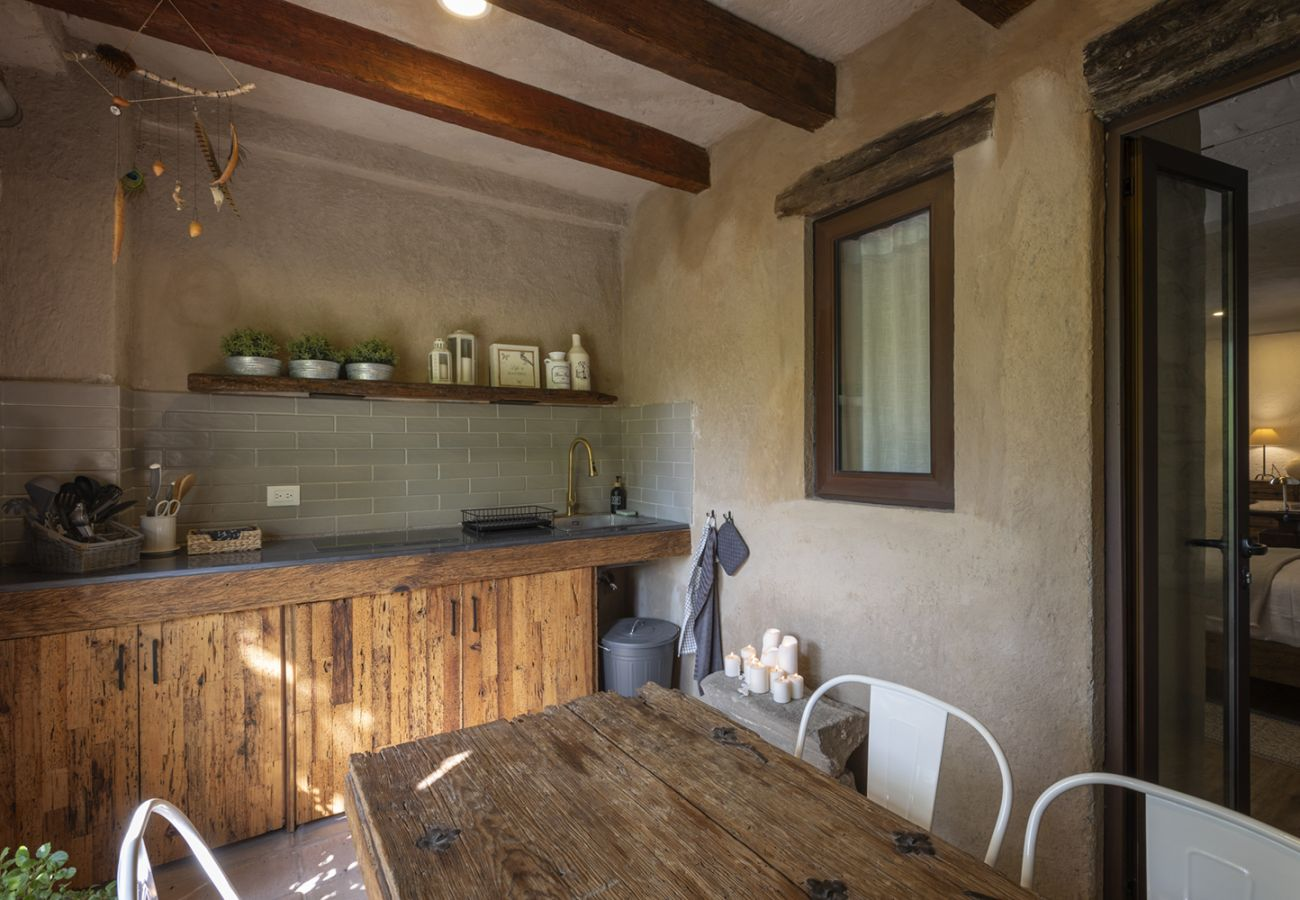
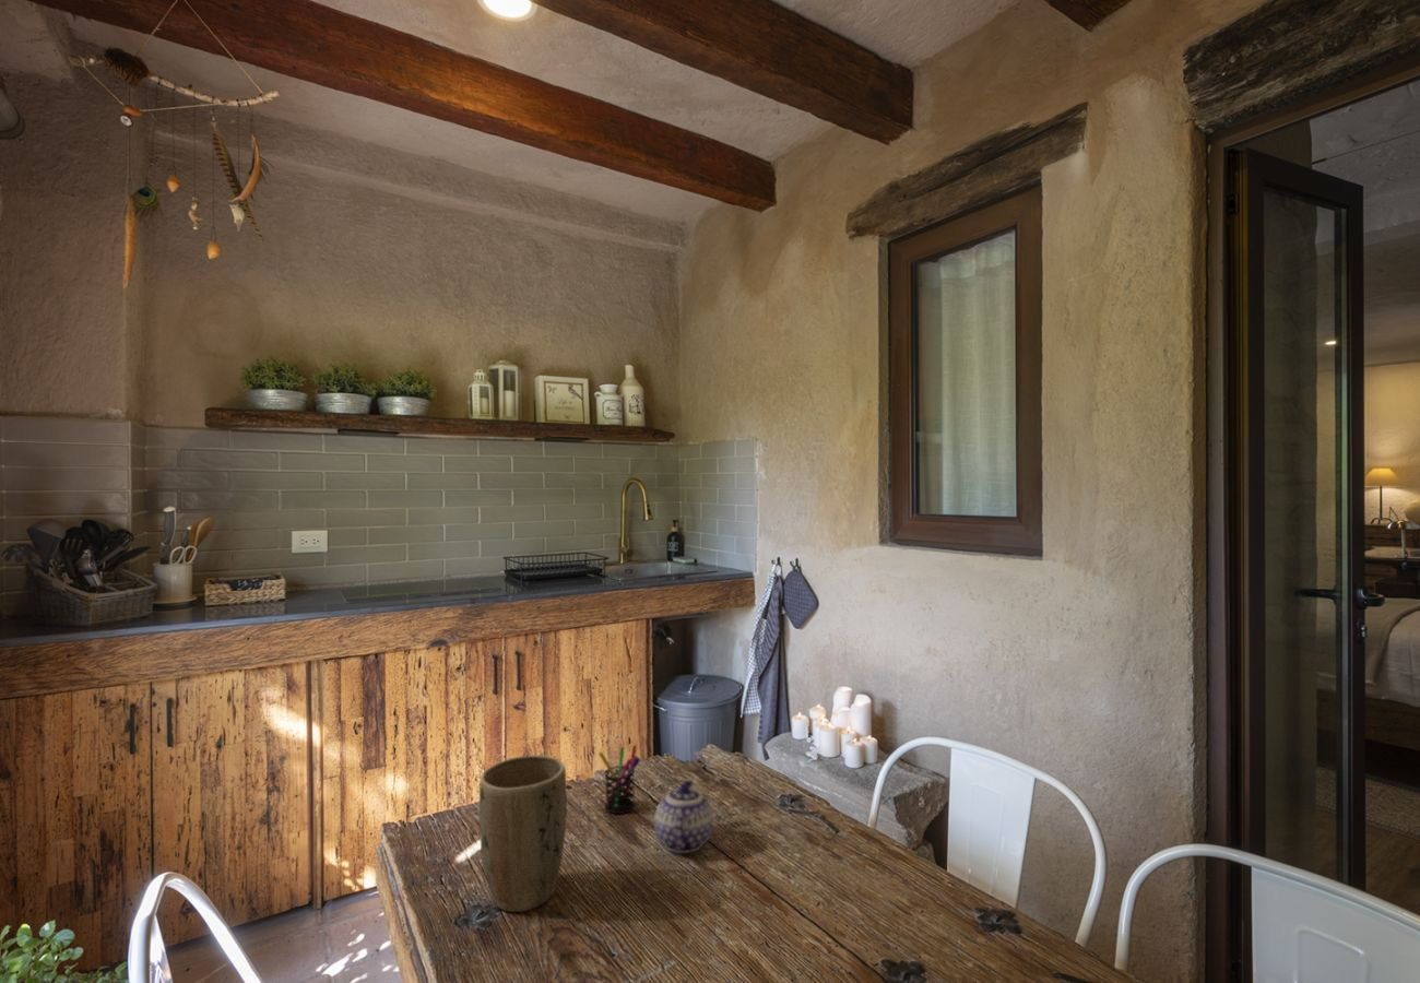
+ teapot (684, 814)
+ pen holder (622, 774)
+ plant pot (523, 831)
